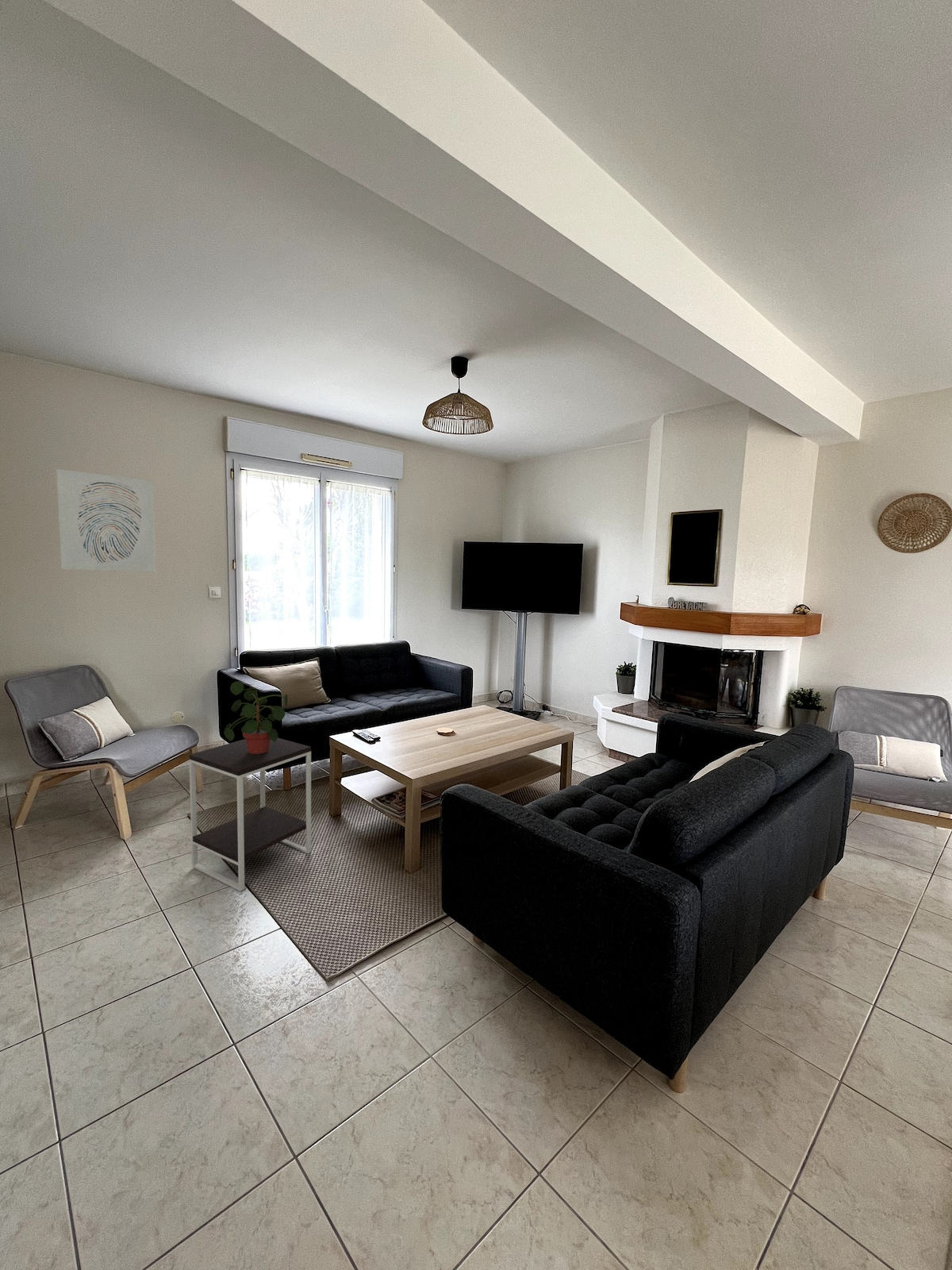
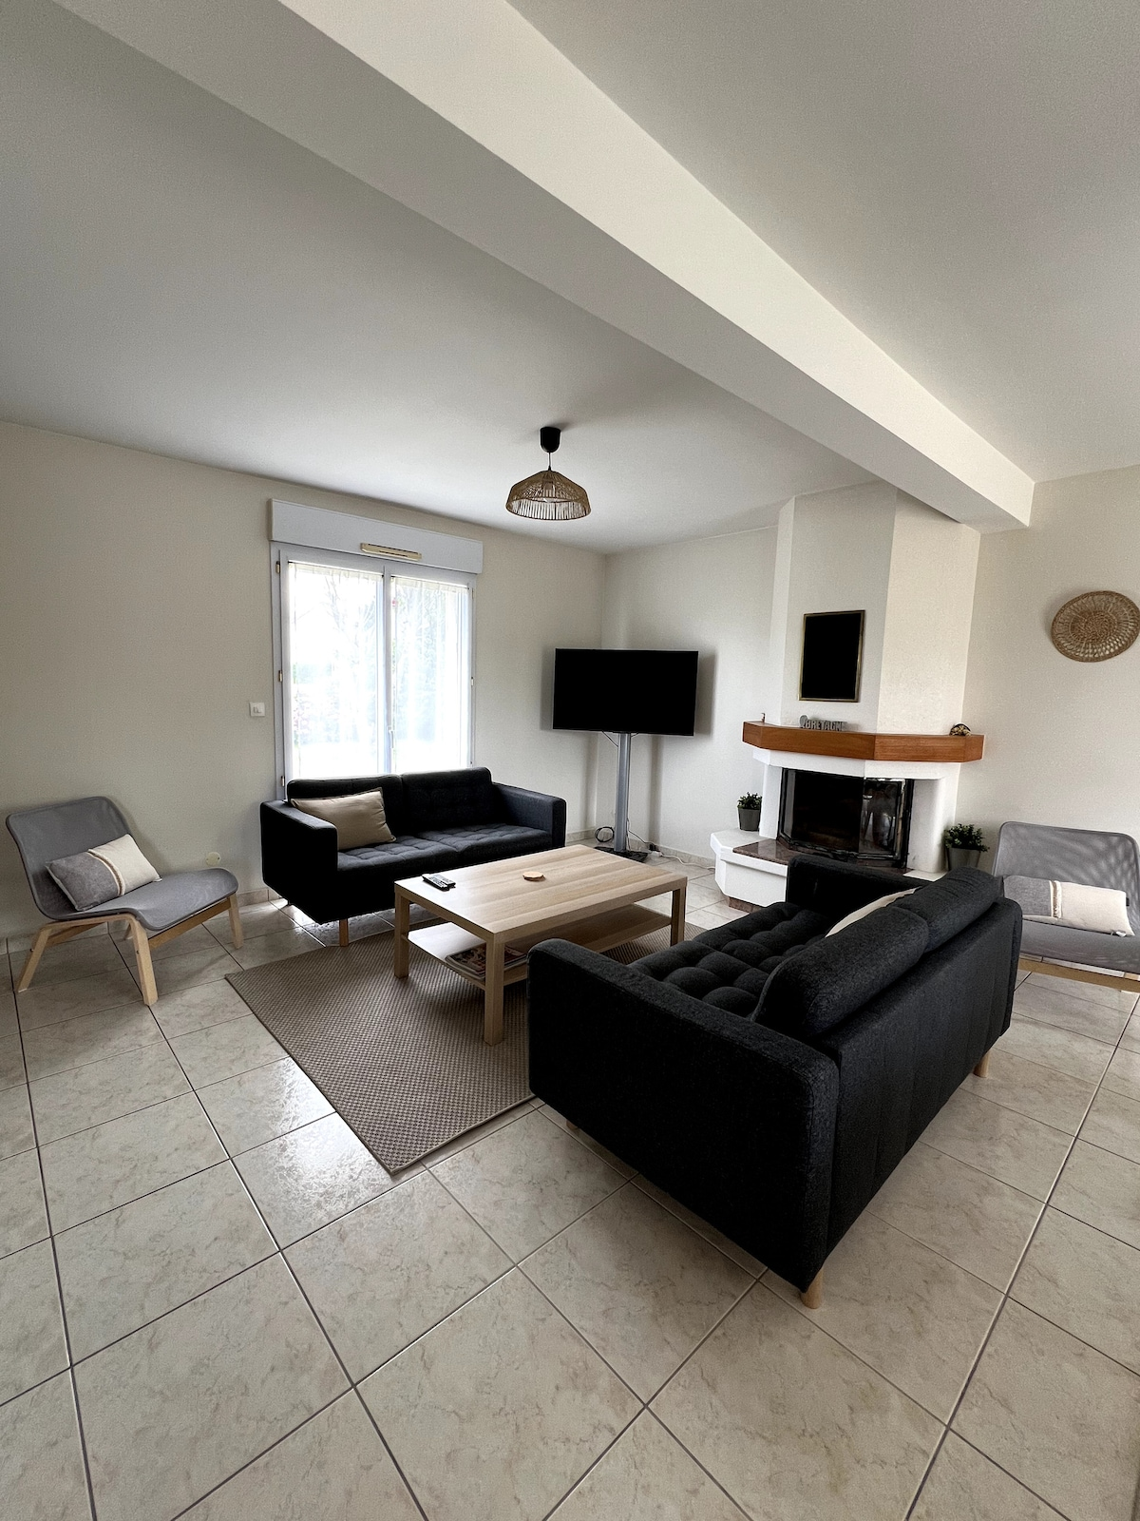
- wall art (108, 523)
- side table (255, 810)
- potted plant (255, 716)
